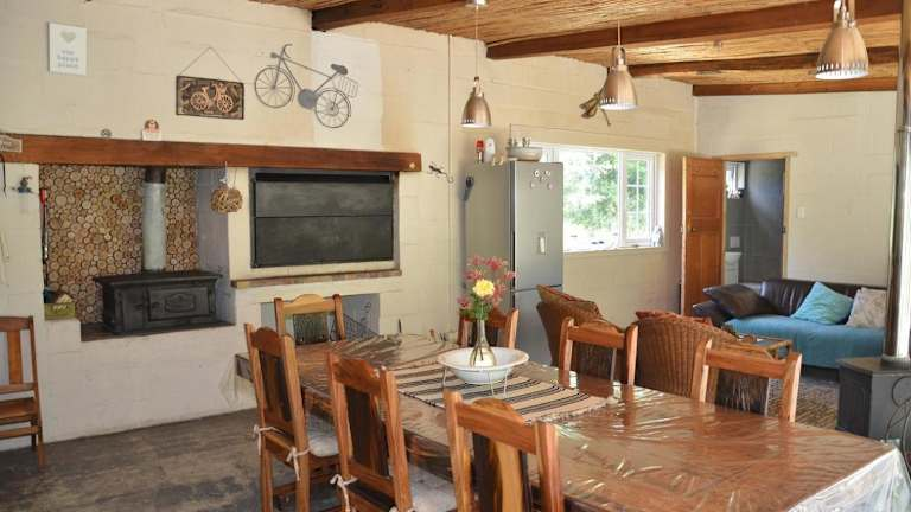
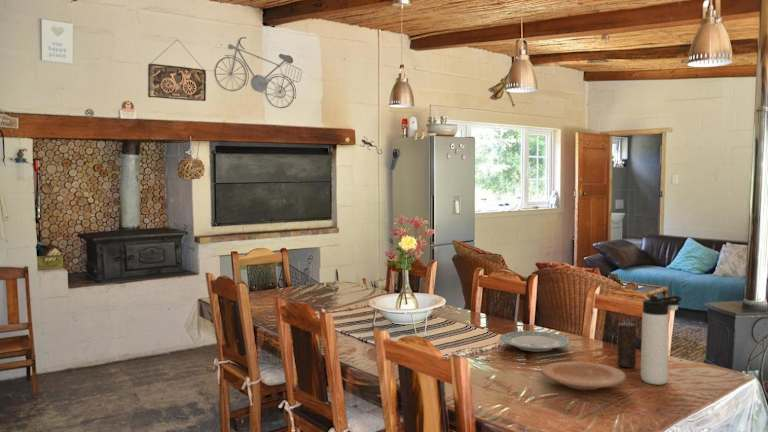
+ plate (582, 378)
+ candle (626, 344)
+ plate (534, 343)
+ thermos bottle (661, 339)
